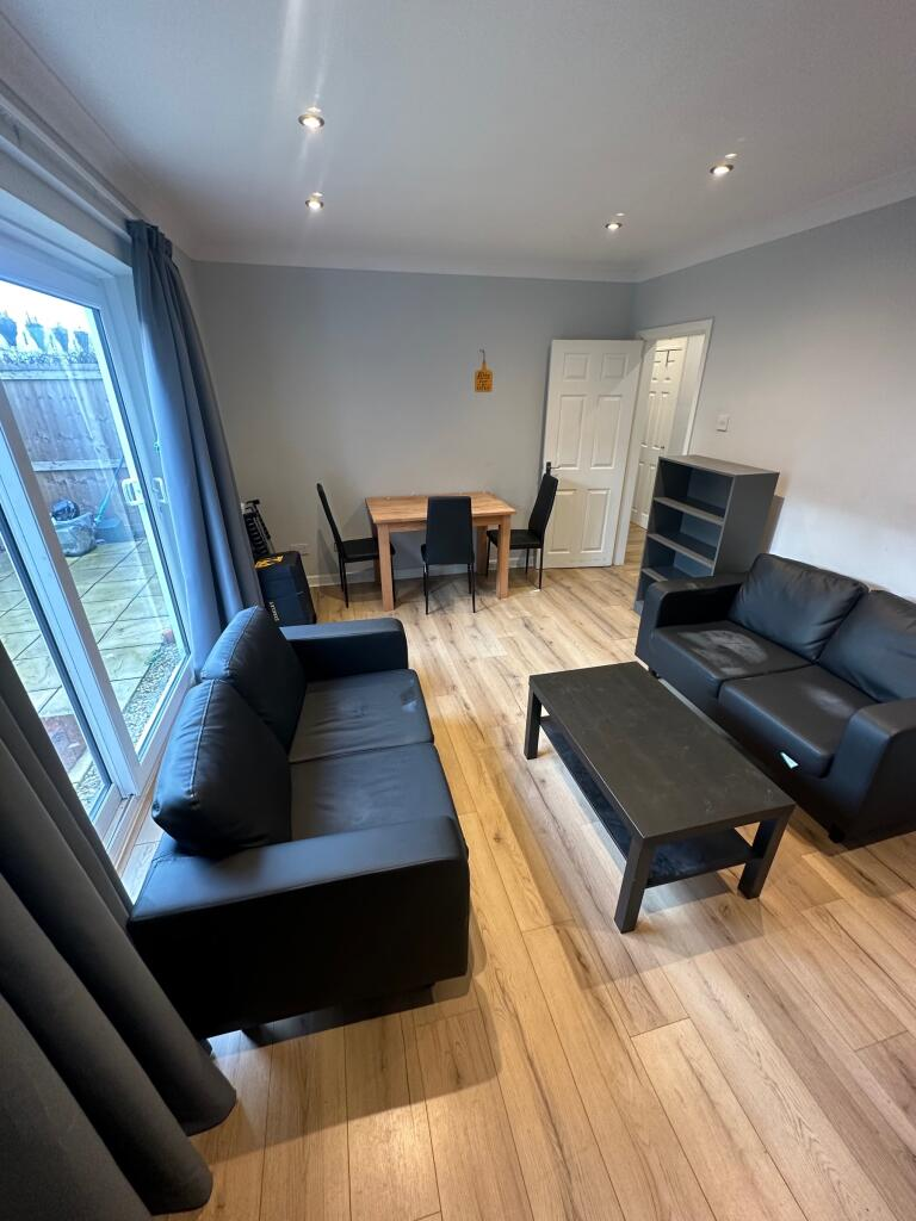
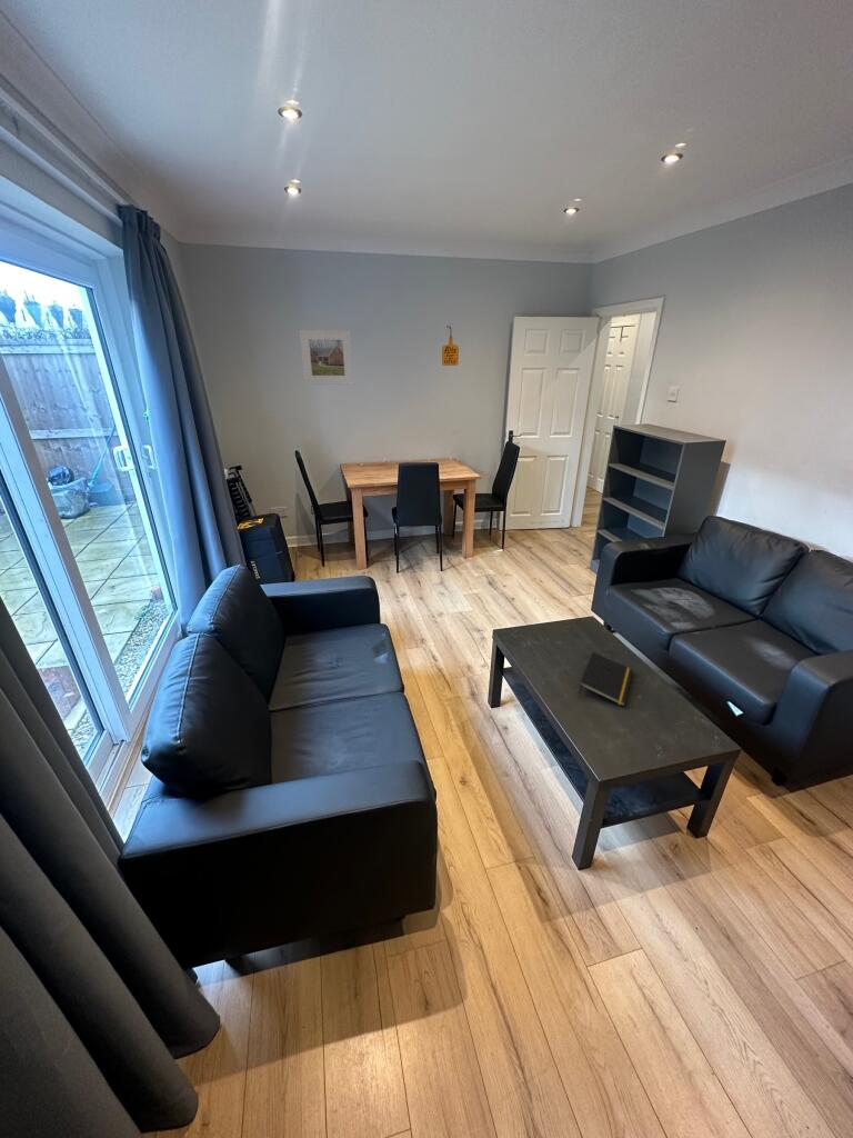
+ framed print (327, 358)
+ notepad (606, 677)
